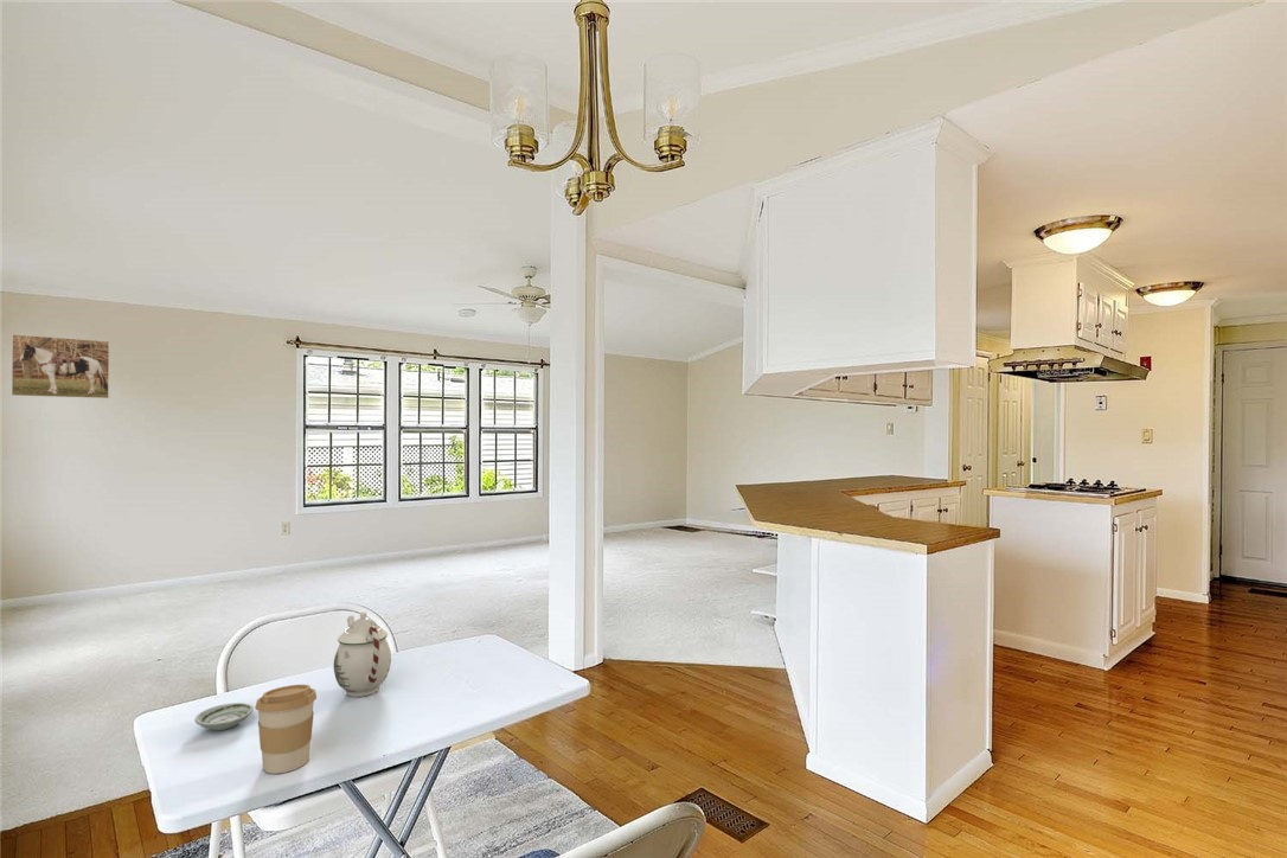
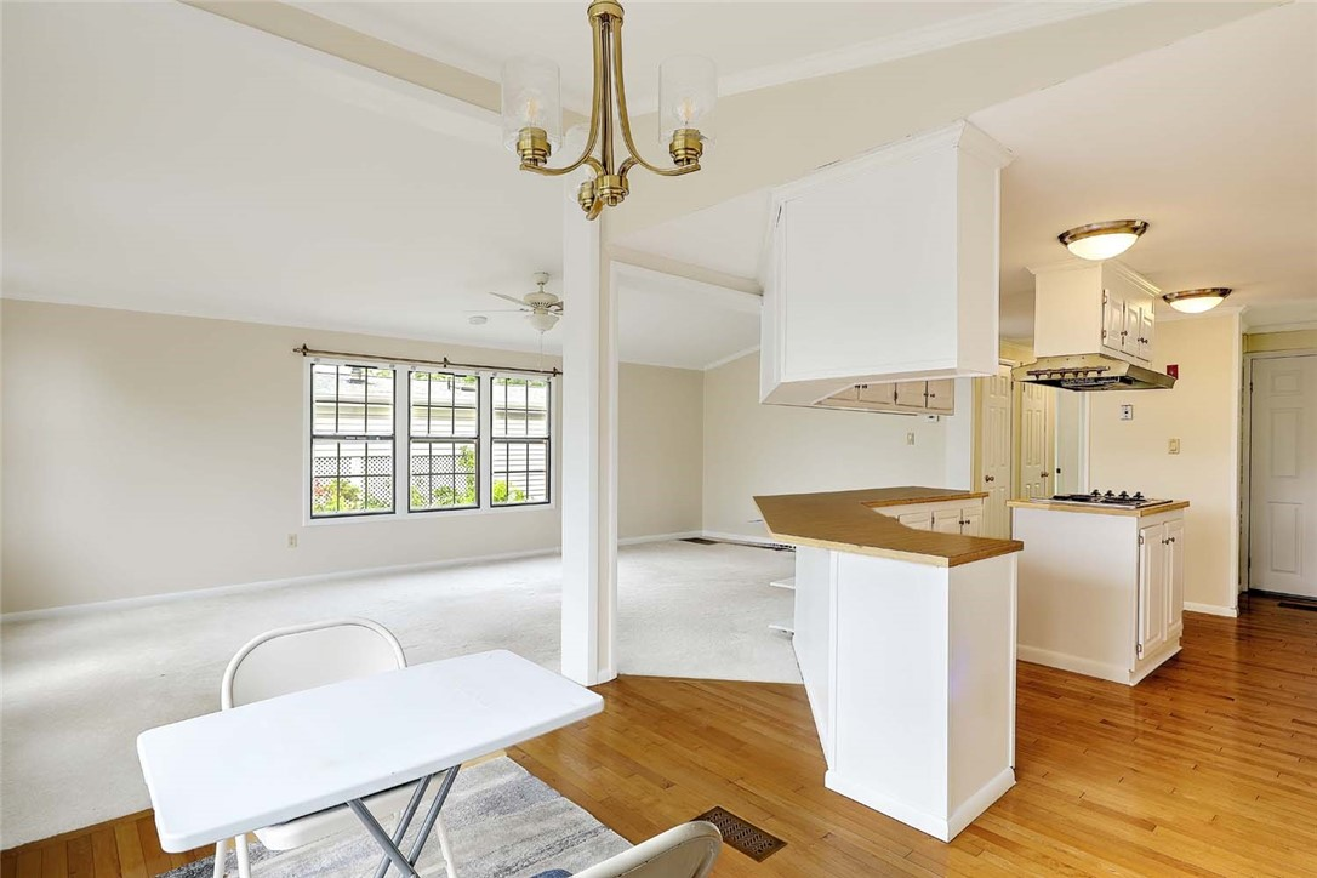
- coffee cup (286, 725)
- teapot (361, 649)
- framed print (62, 367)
- saucer (224, 718)
